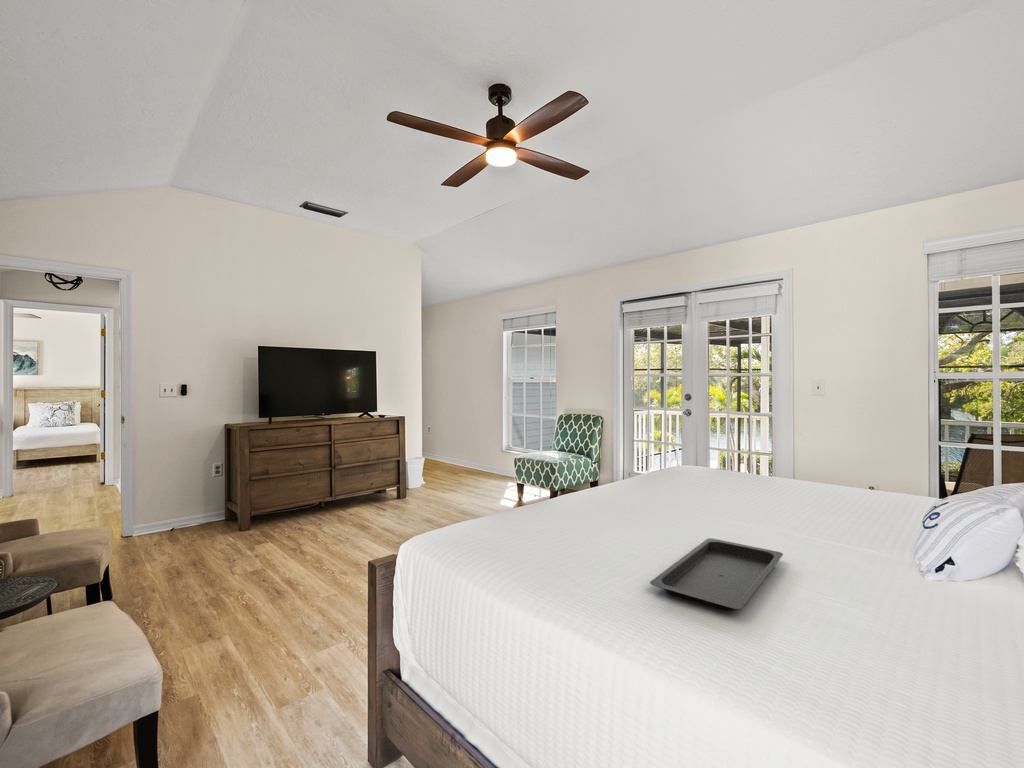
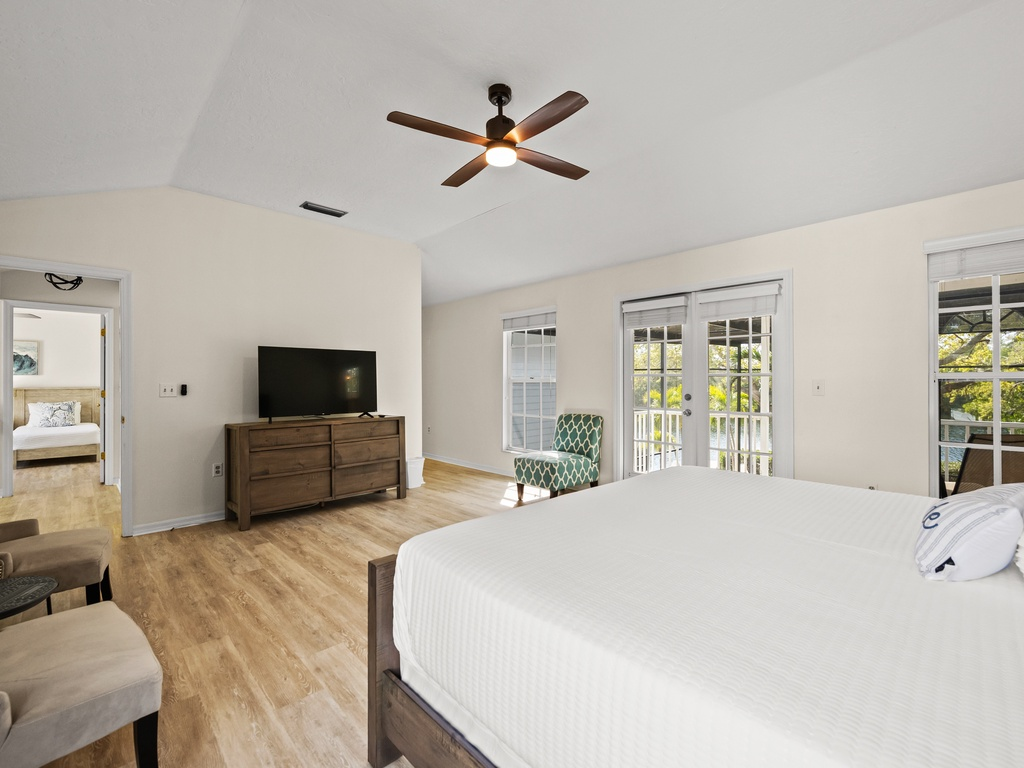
- serving tray (721, 571)
